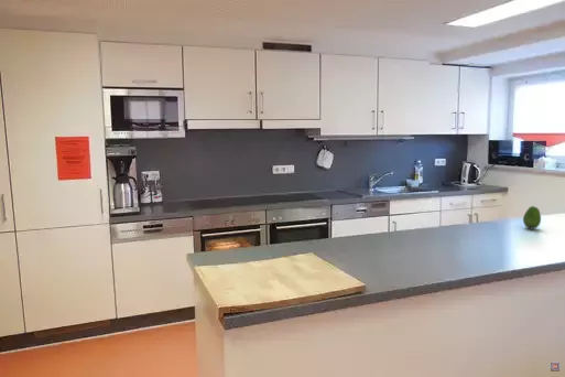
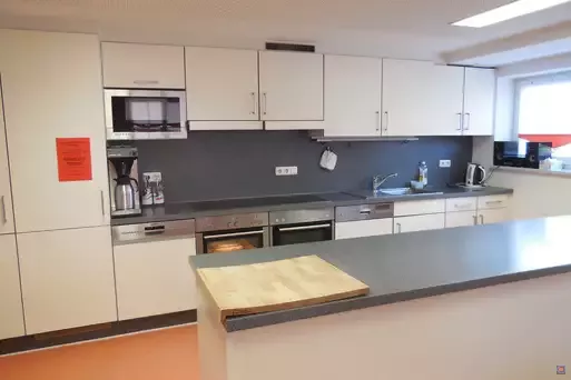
- fruit (532, 217)
